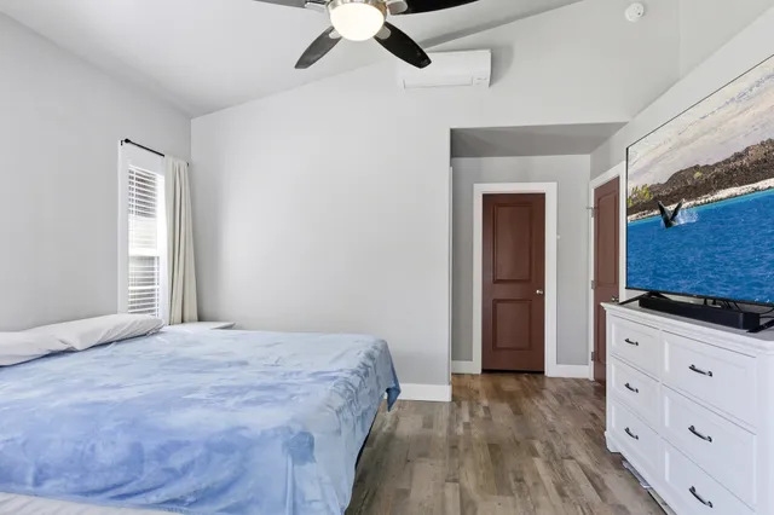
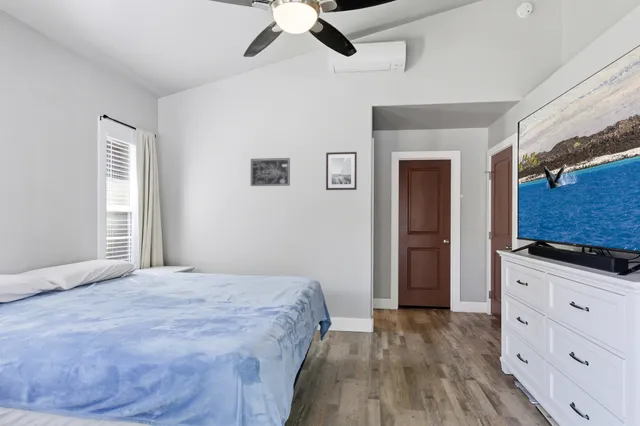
+ wall art (270, 172)
+ wall art (341, 171)
